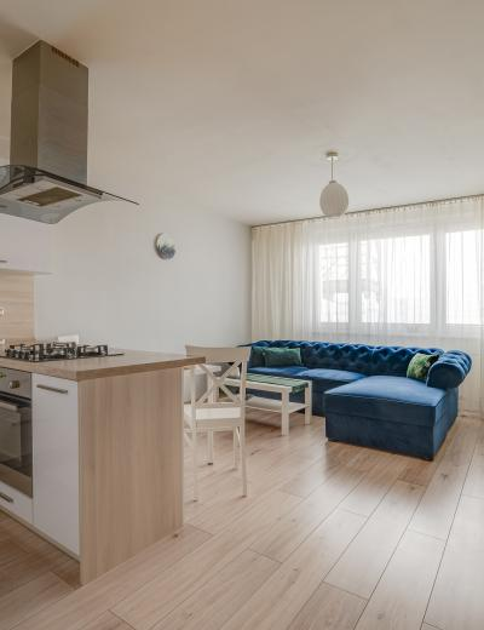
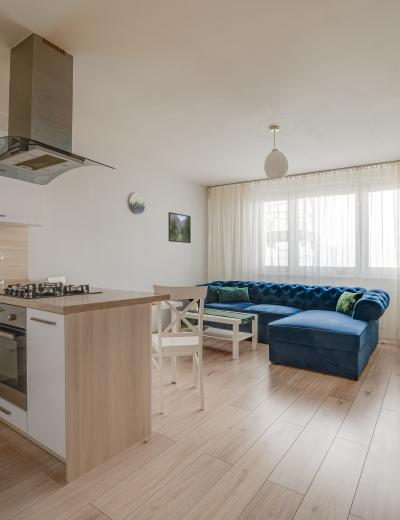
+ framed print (180, 228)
